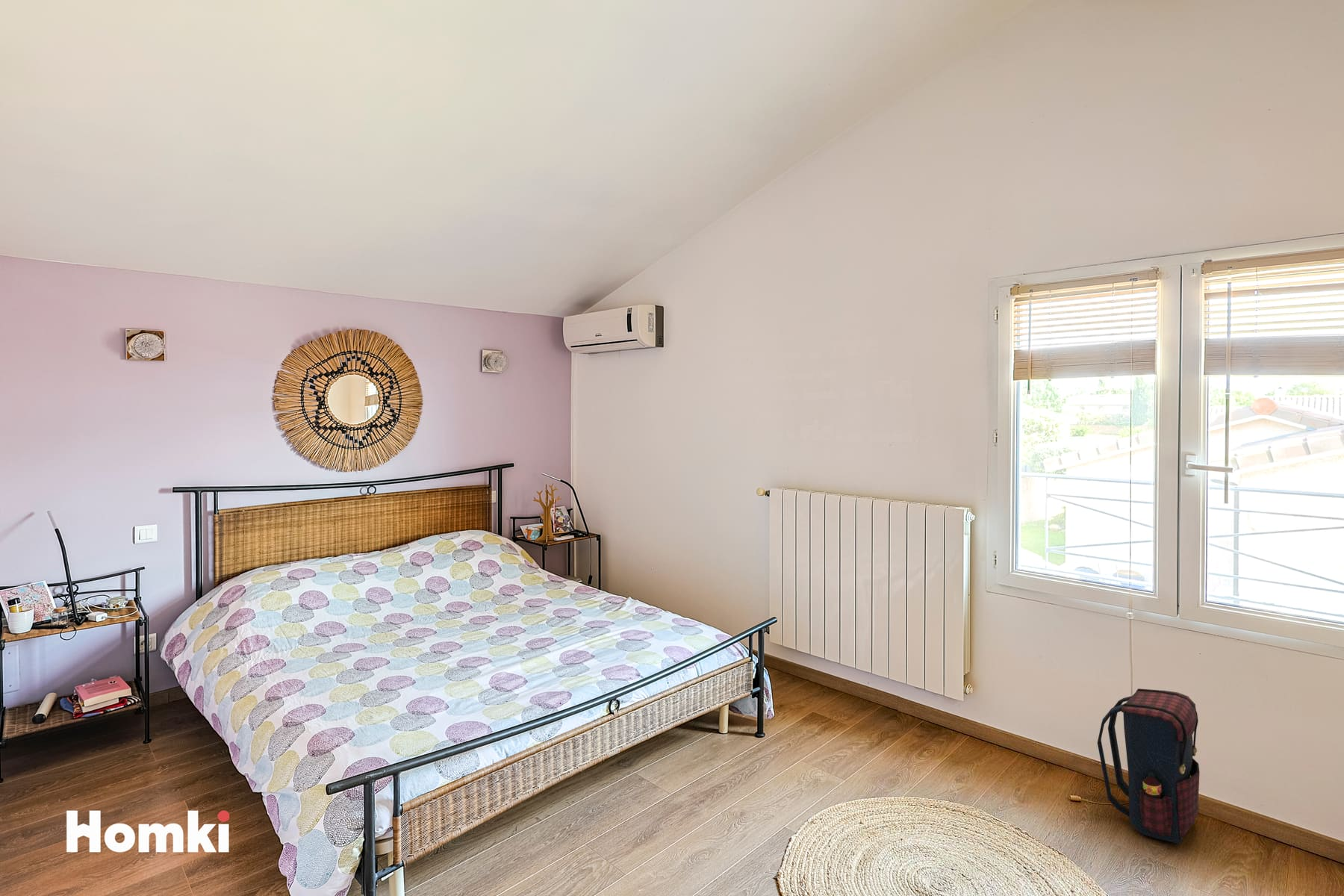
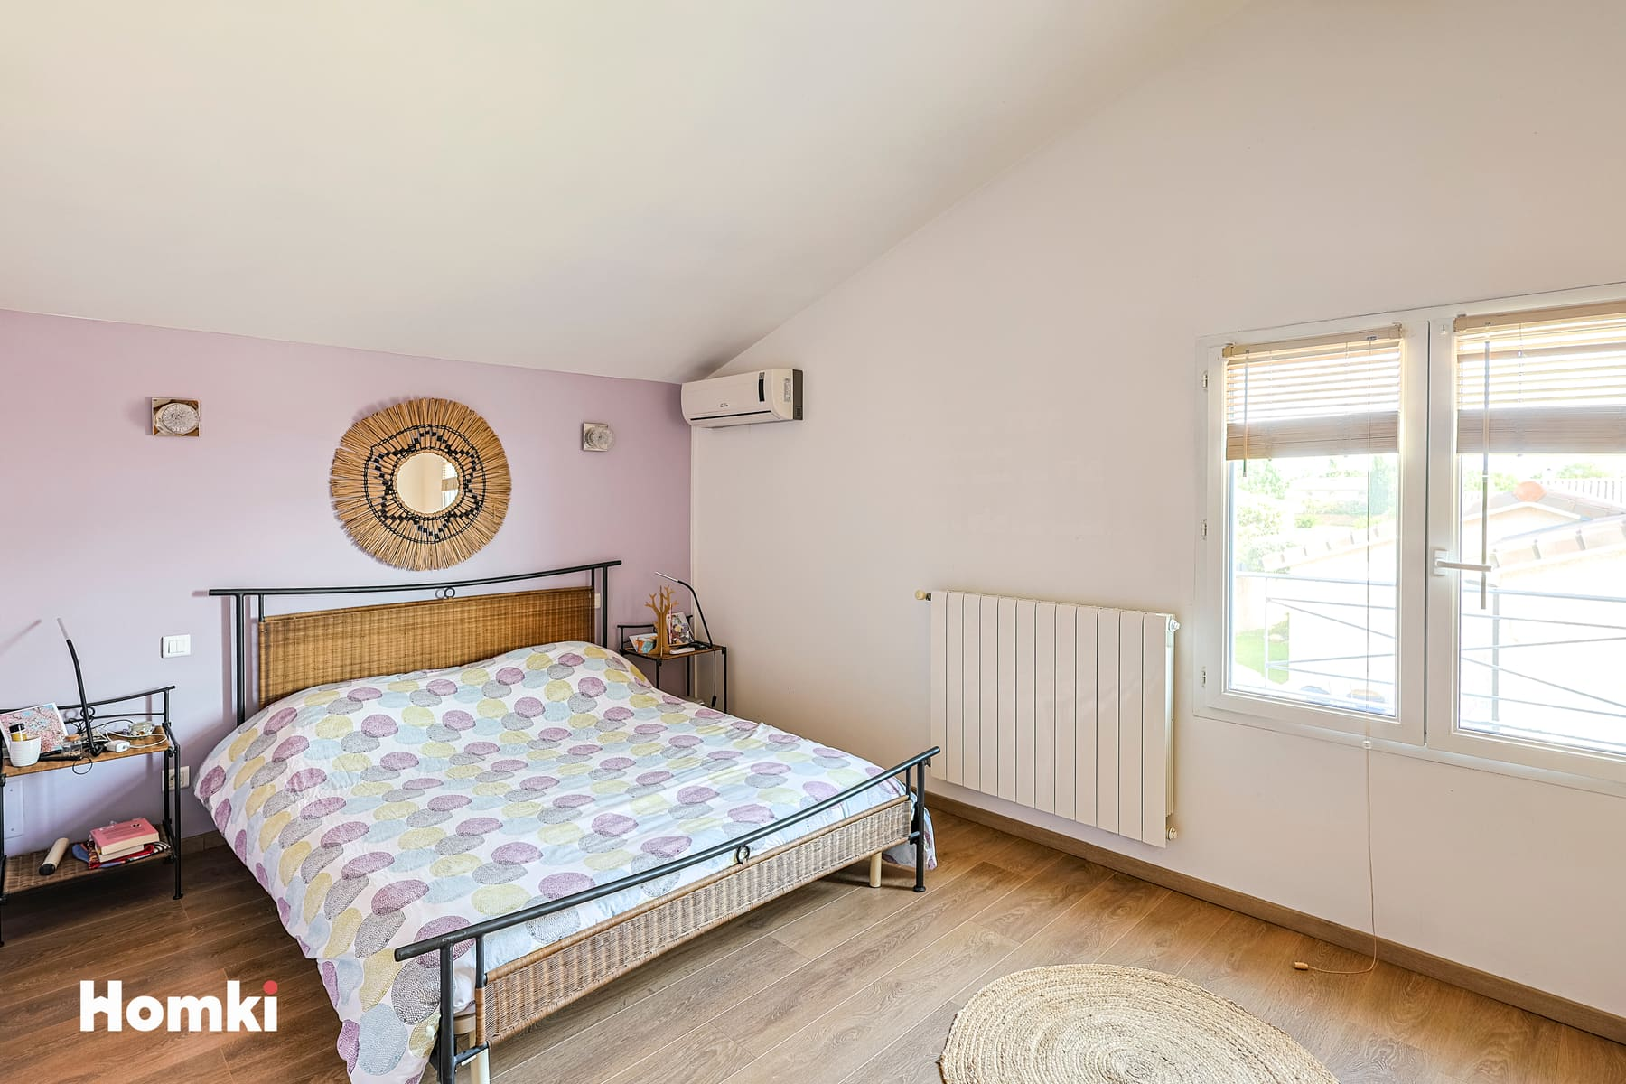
- satchel (1148, 759)
